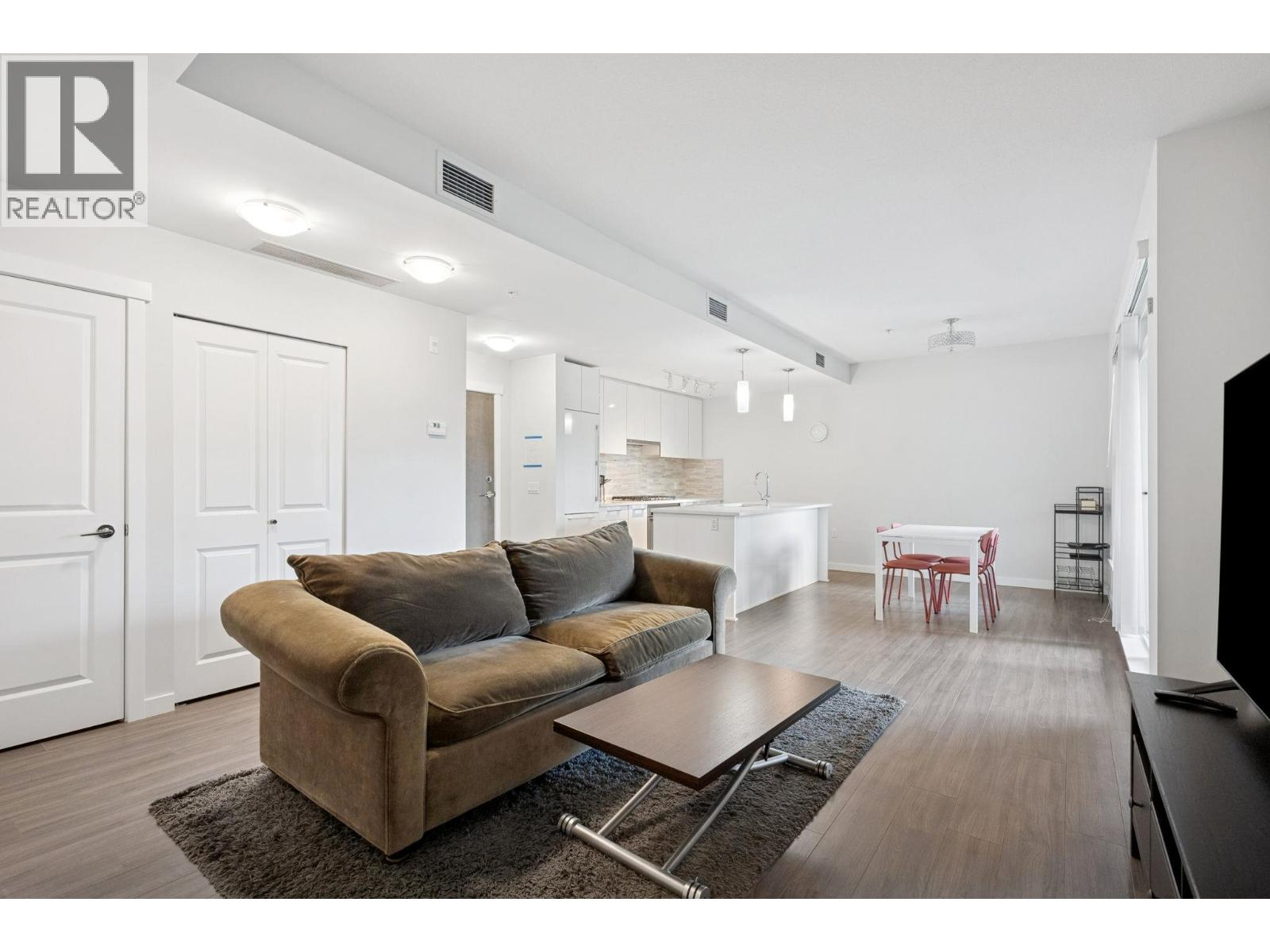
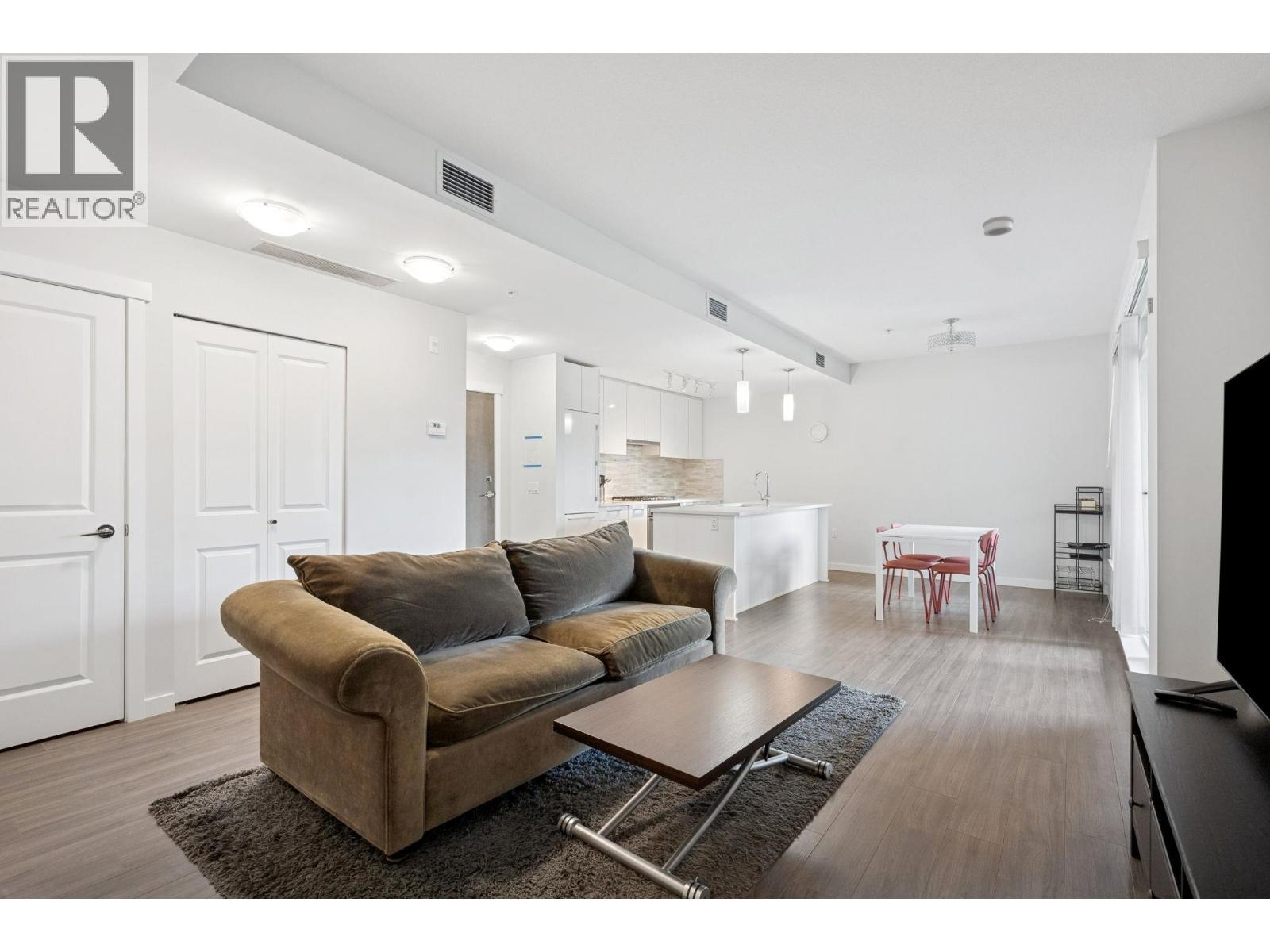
+ smoke detector (998, 225)
